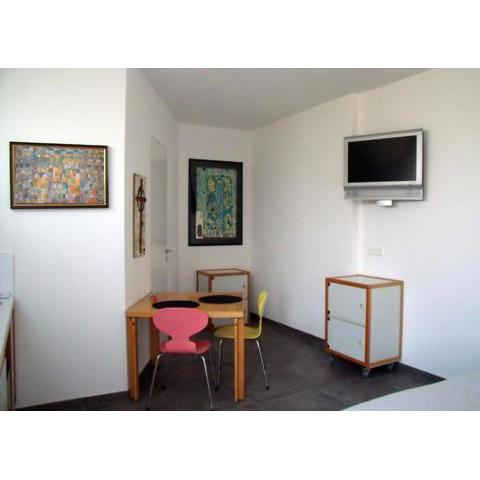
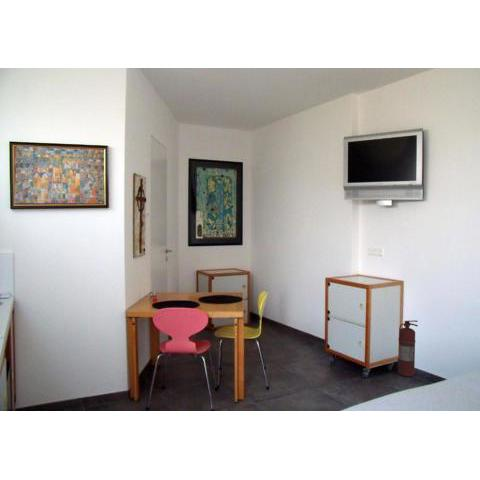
+ fire extinguisher (407, 346)
